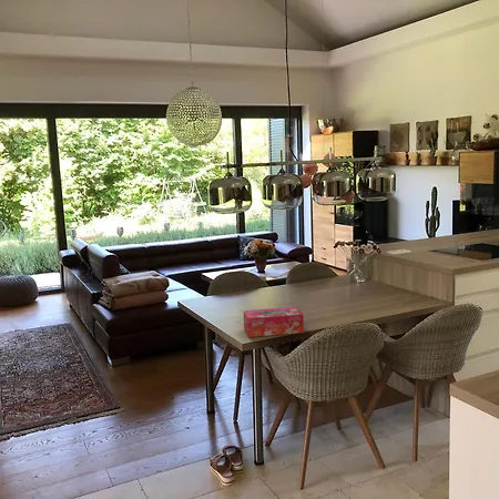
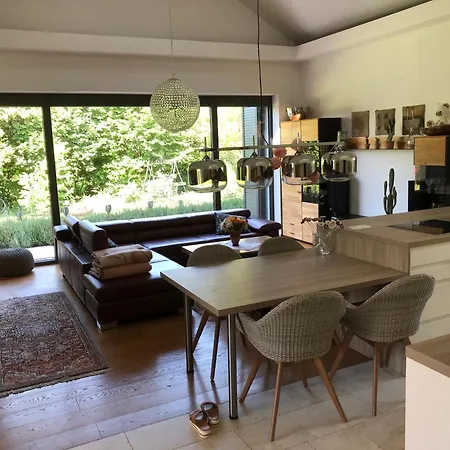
- tissue box (273, 320)
